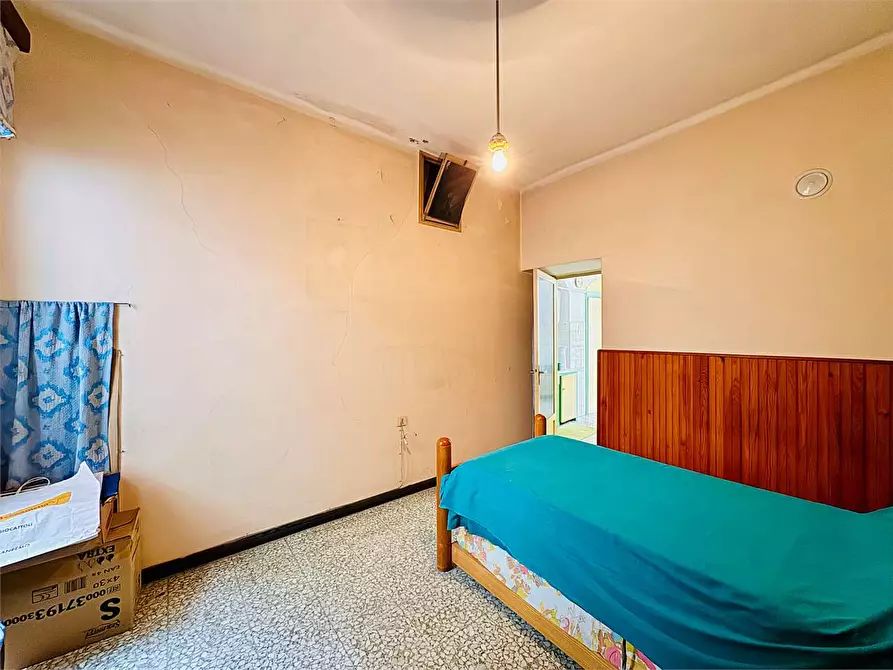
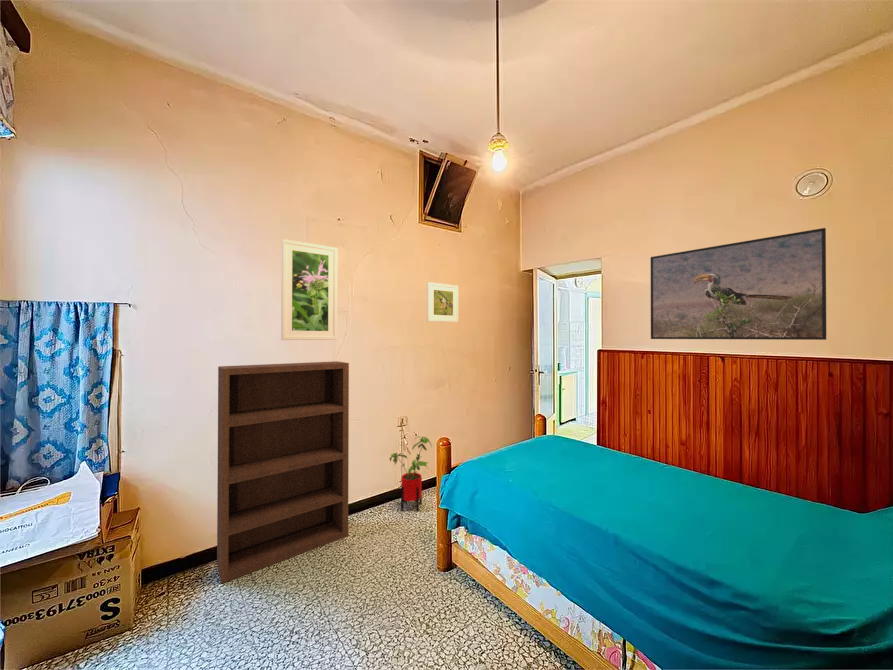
+ bookcase (287, 456)
+ house plant (414, 472)
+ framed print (310, 291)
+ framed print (724, 292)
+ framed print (443, 302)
